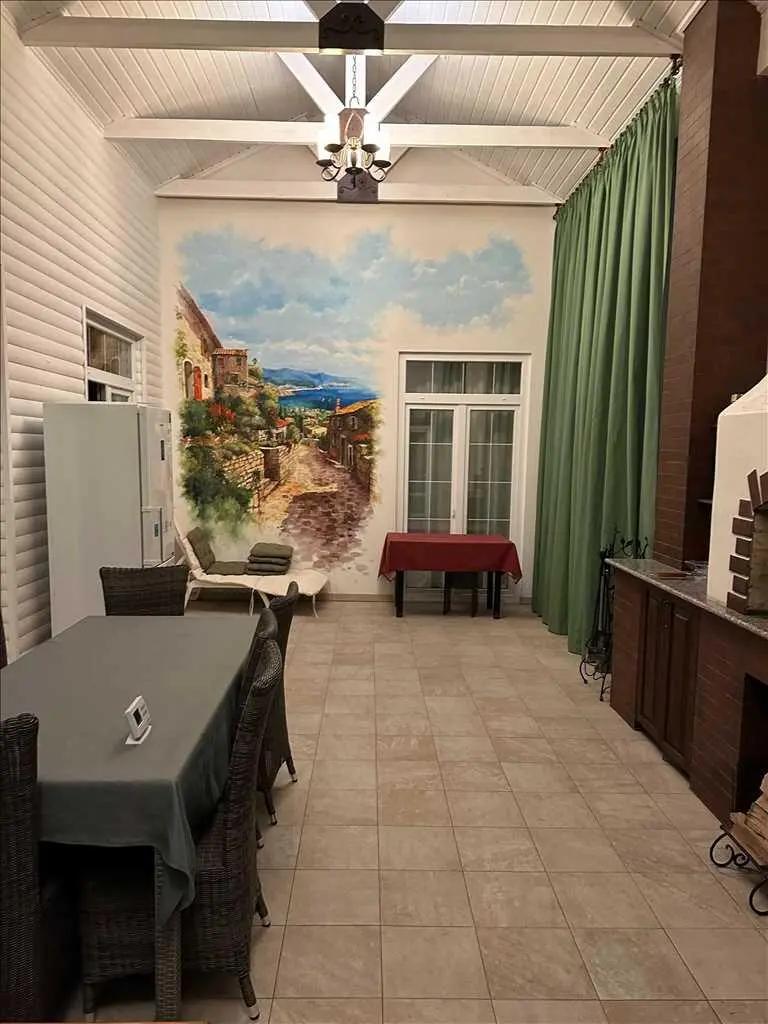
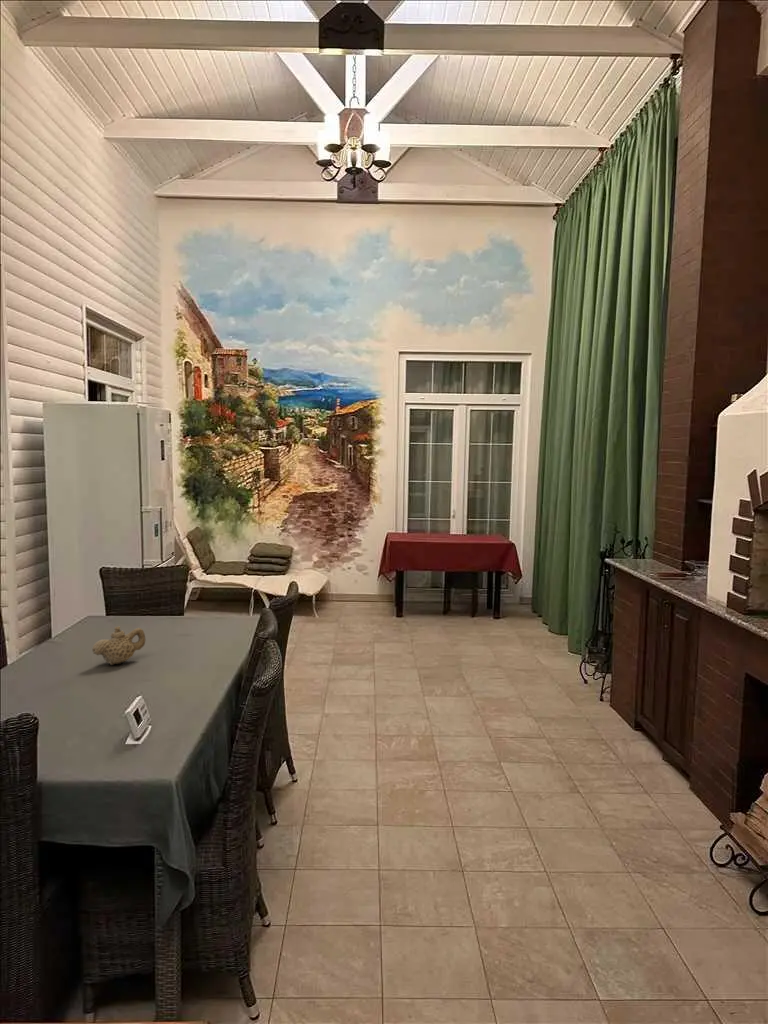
+ teapot (119, 644)
